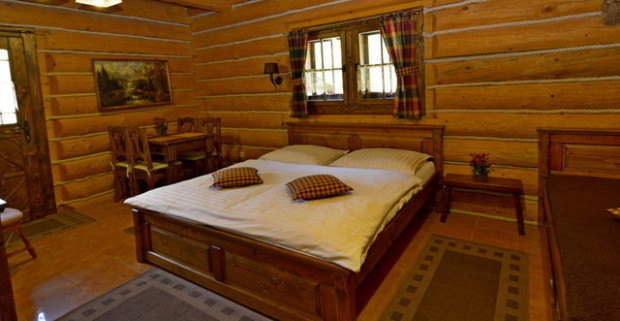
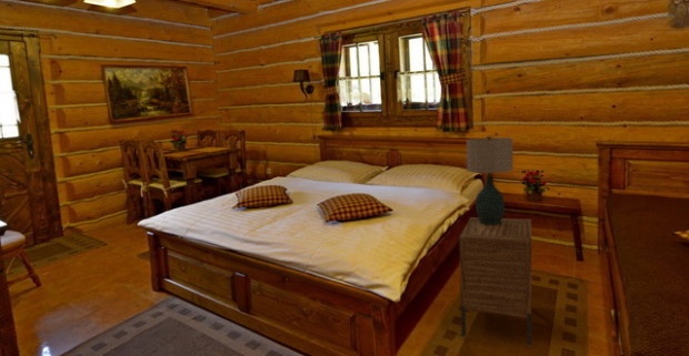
+ table lamp (489, 179)
+ nightstand (498, 275)
